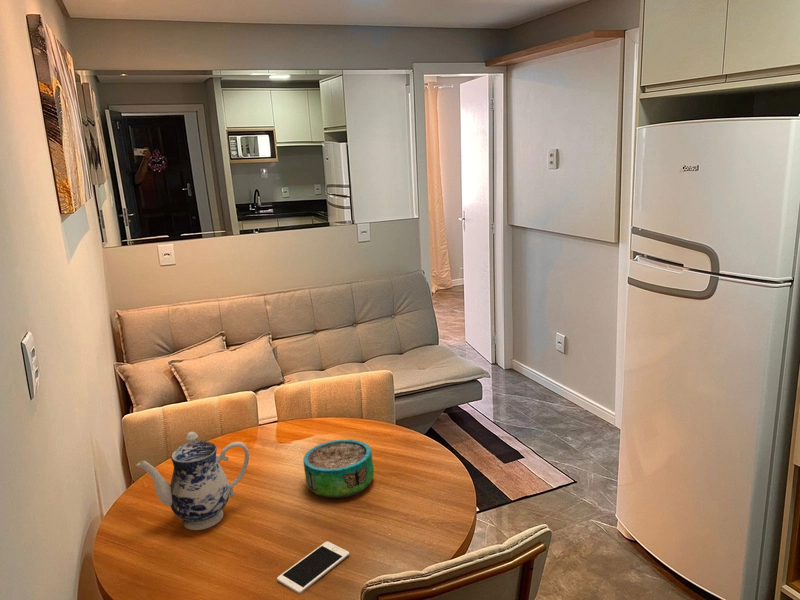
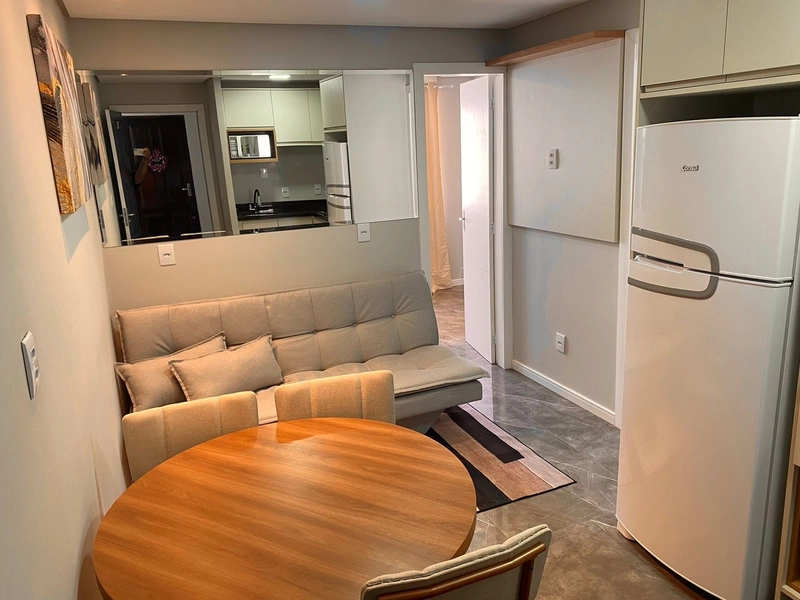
- cell phone (314, 565)
- decorative bowl (339, 468)
- teapot (197, 476)
